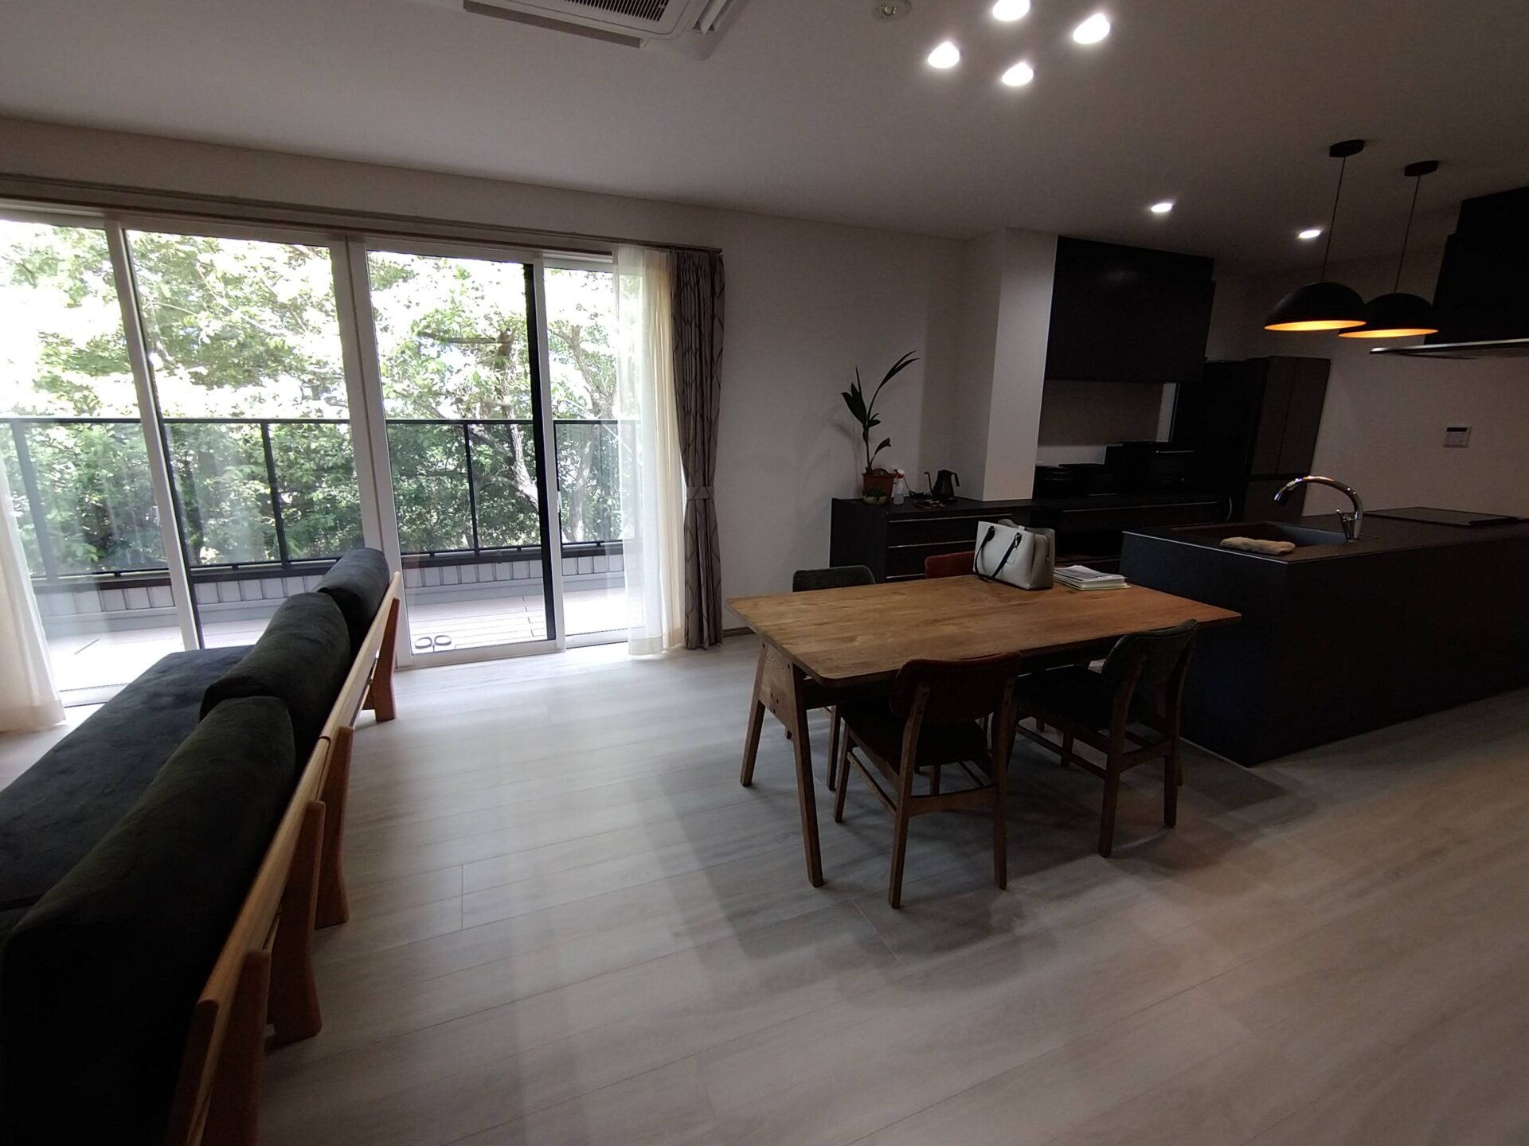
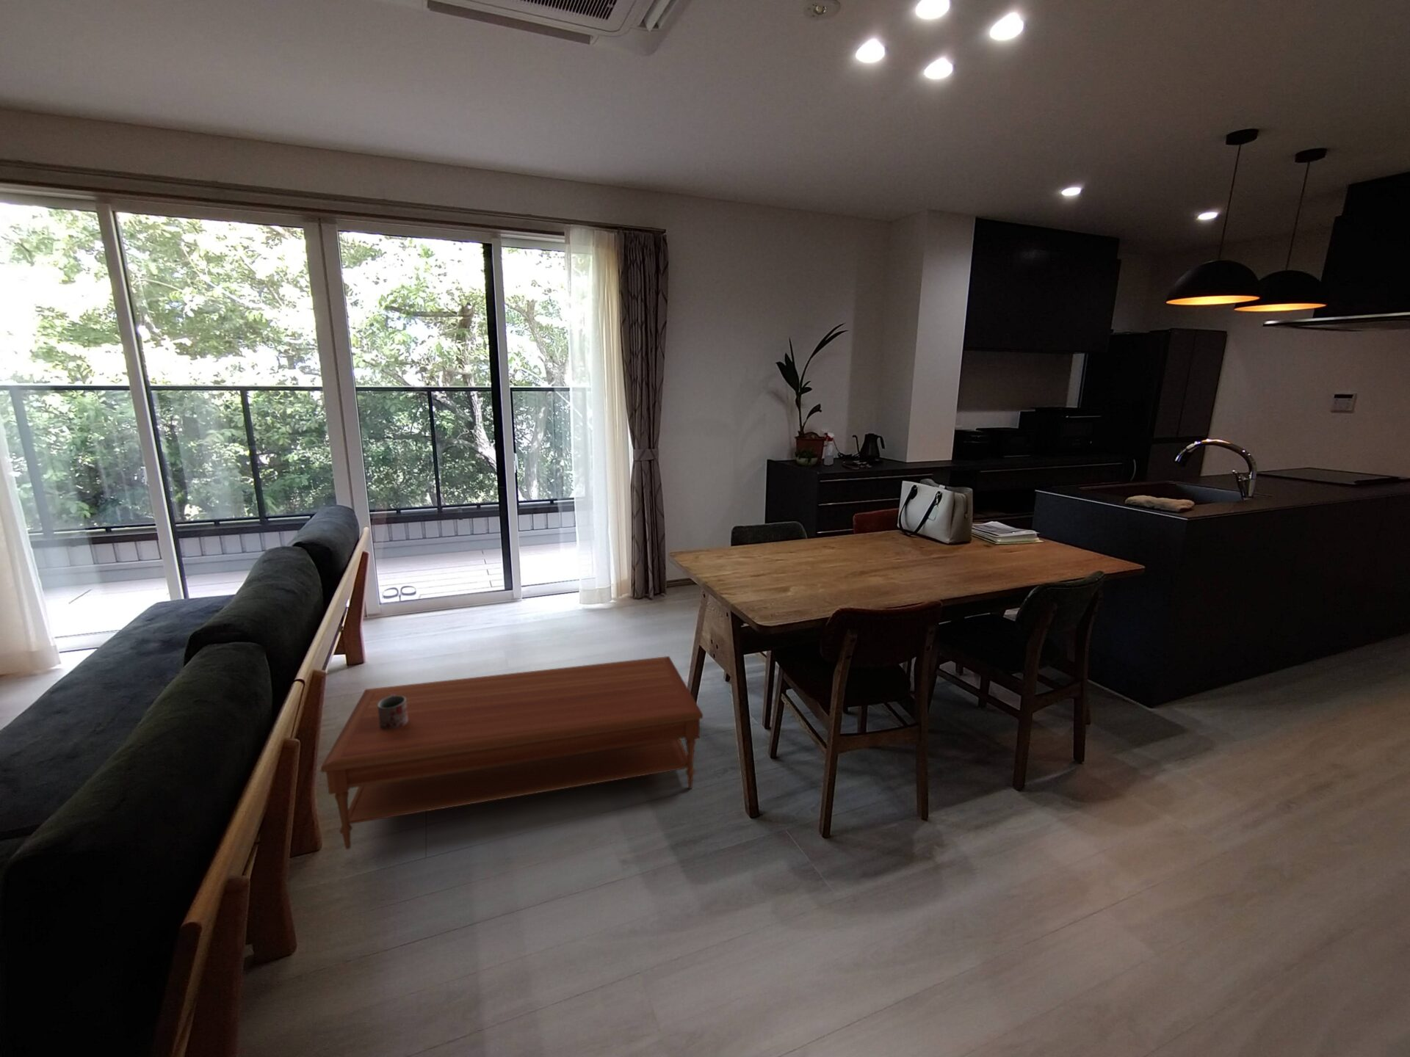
+ mug (394, 709)
+ coffee table (530, 739)
